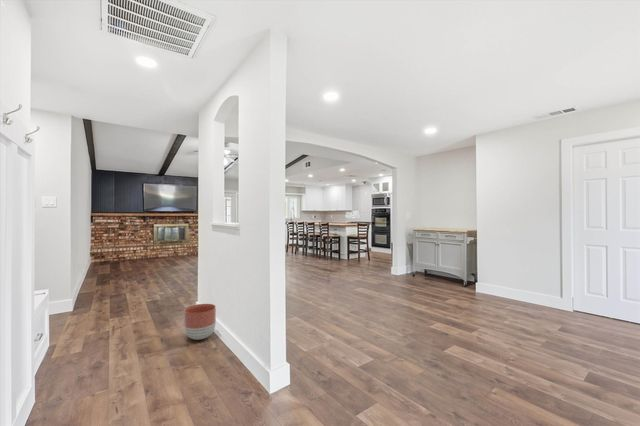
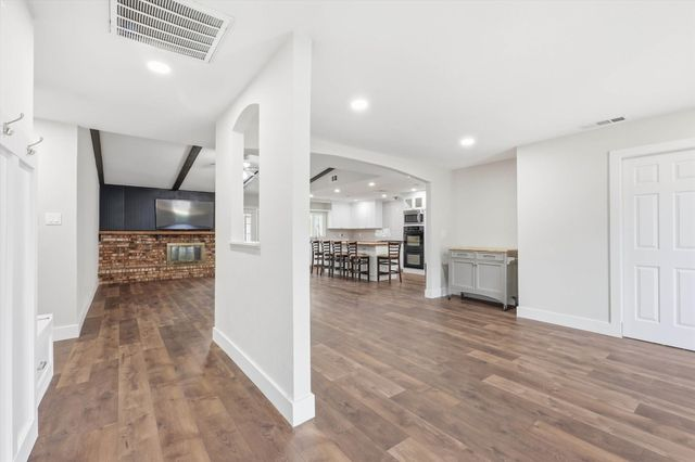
- planter (200, 322)
